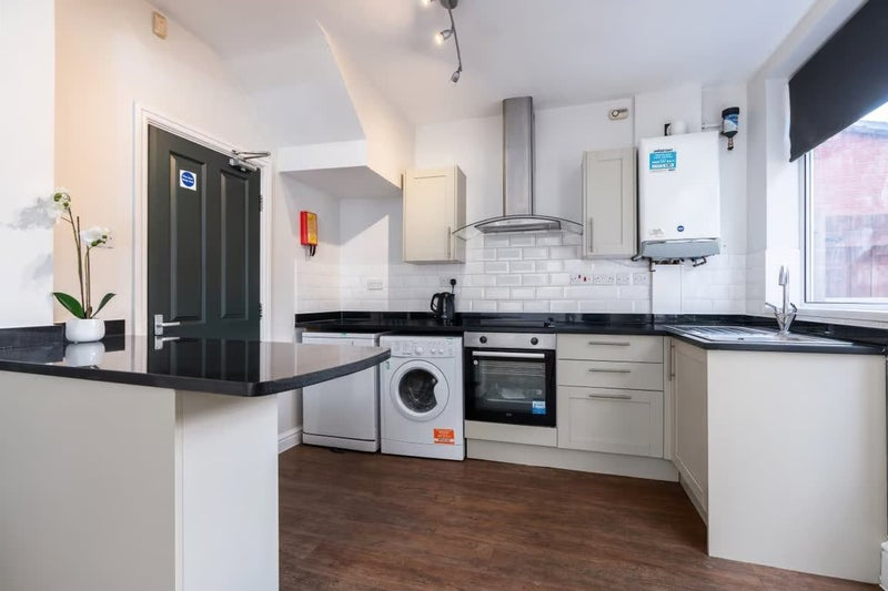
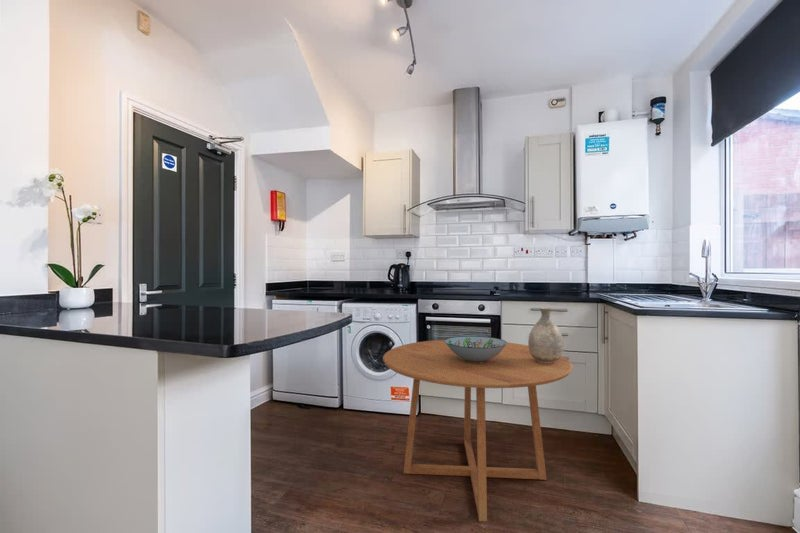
+ decorative bowl (475, 350)
+ vase (545, 334)
+ dining table (470, 415)
